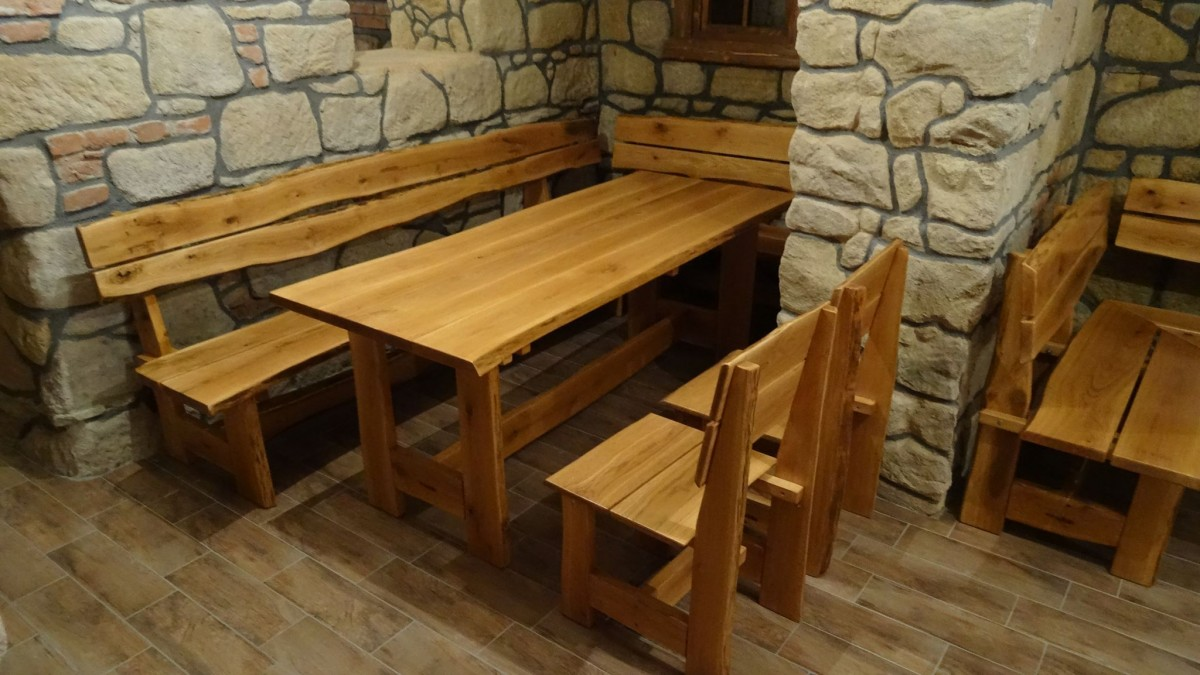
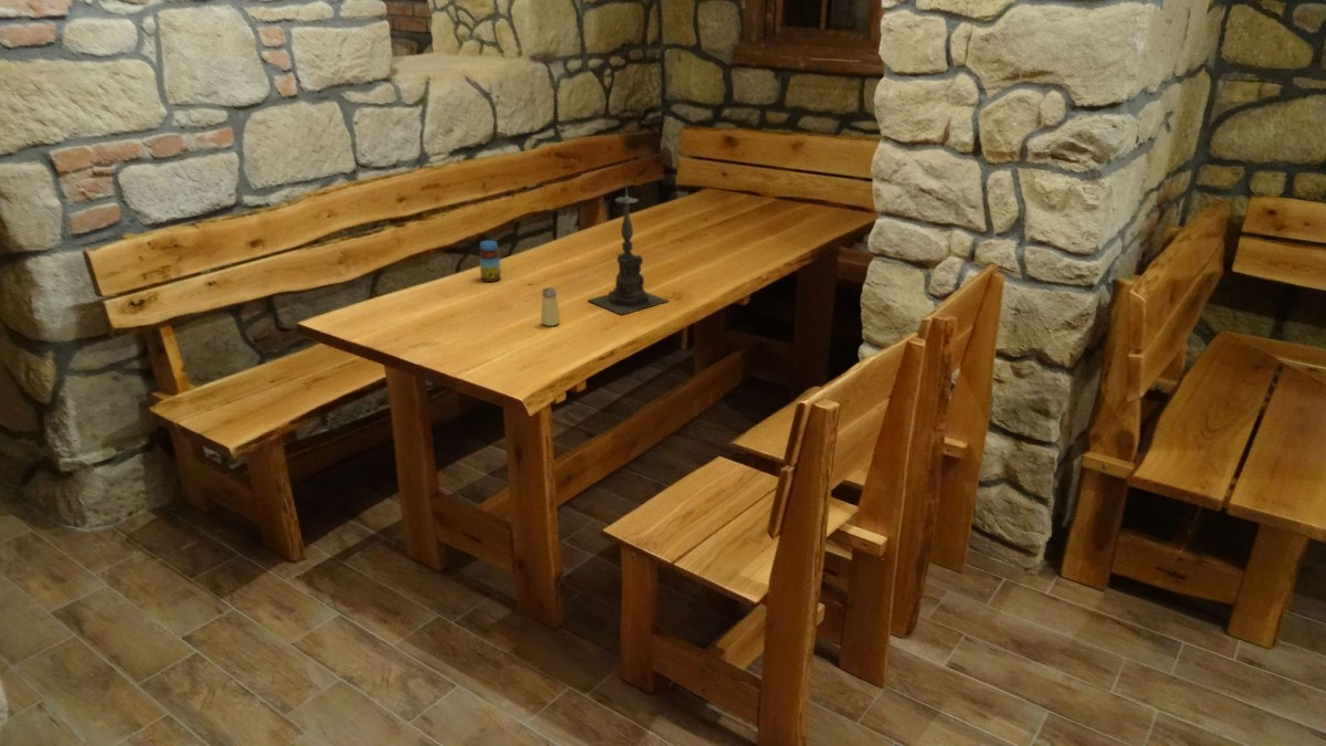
+ saltshaker (549, 306)
+ candle holder (628, 242)
+ jar (490, 260)
